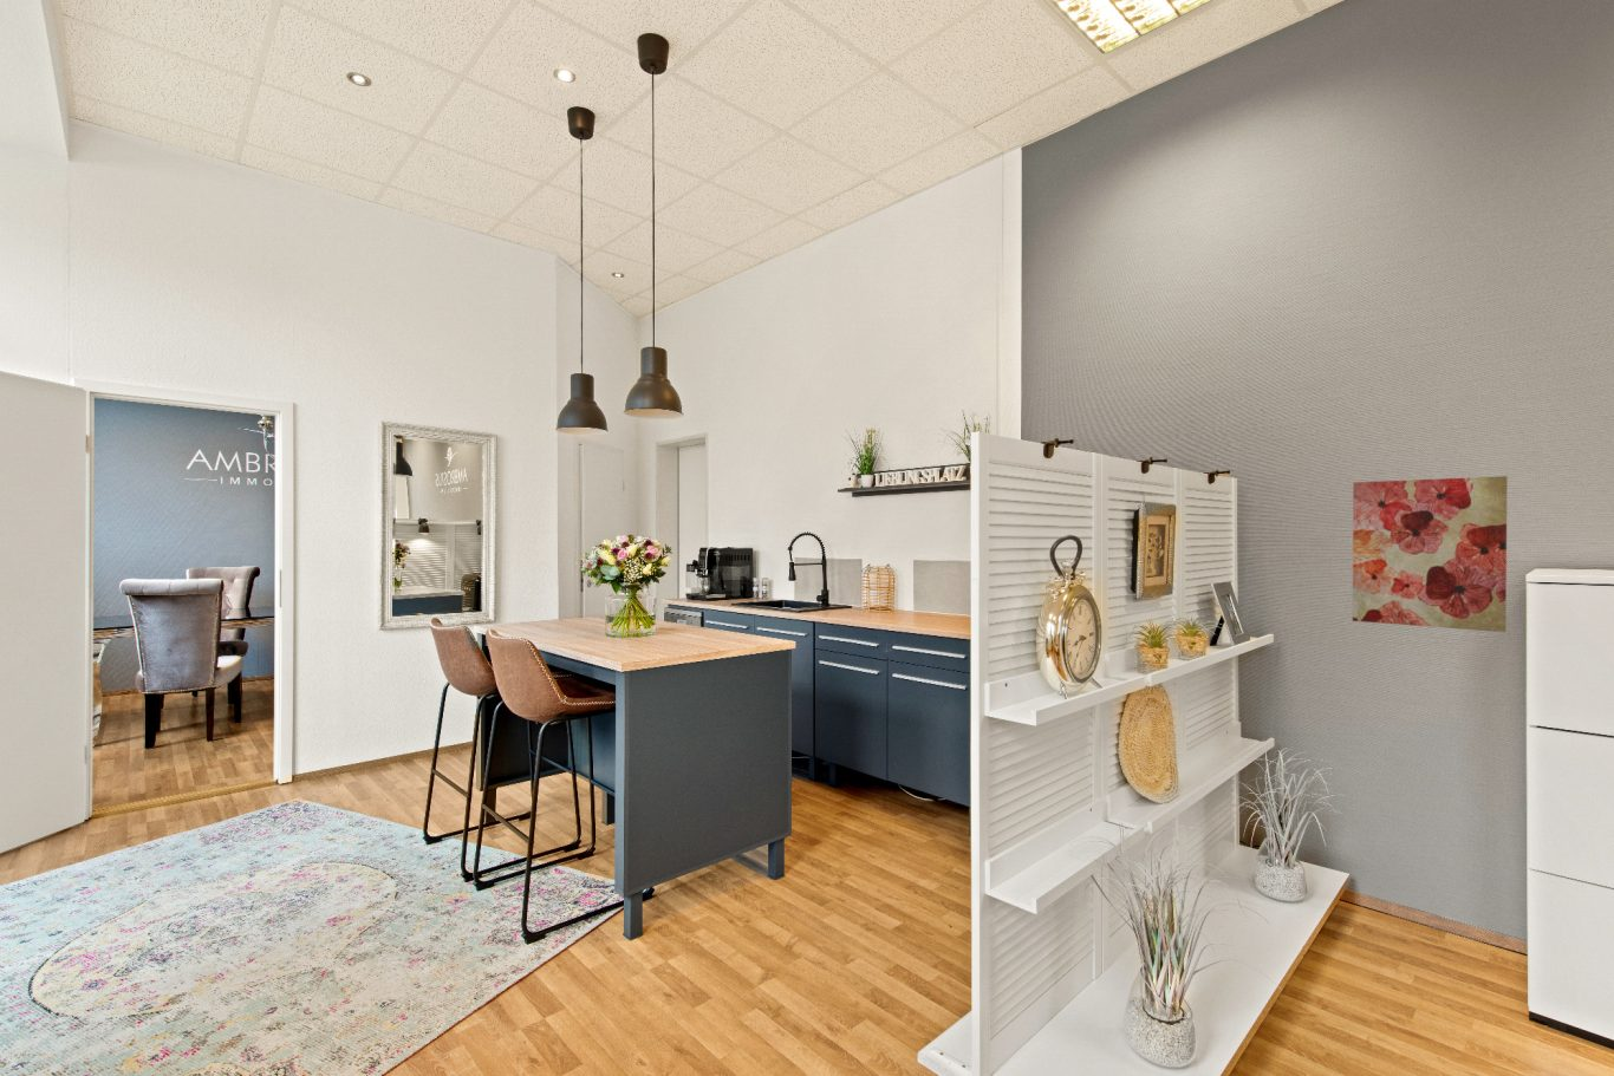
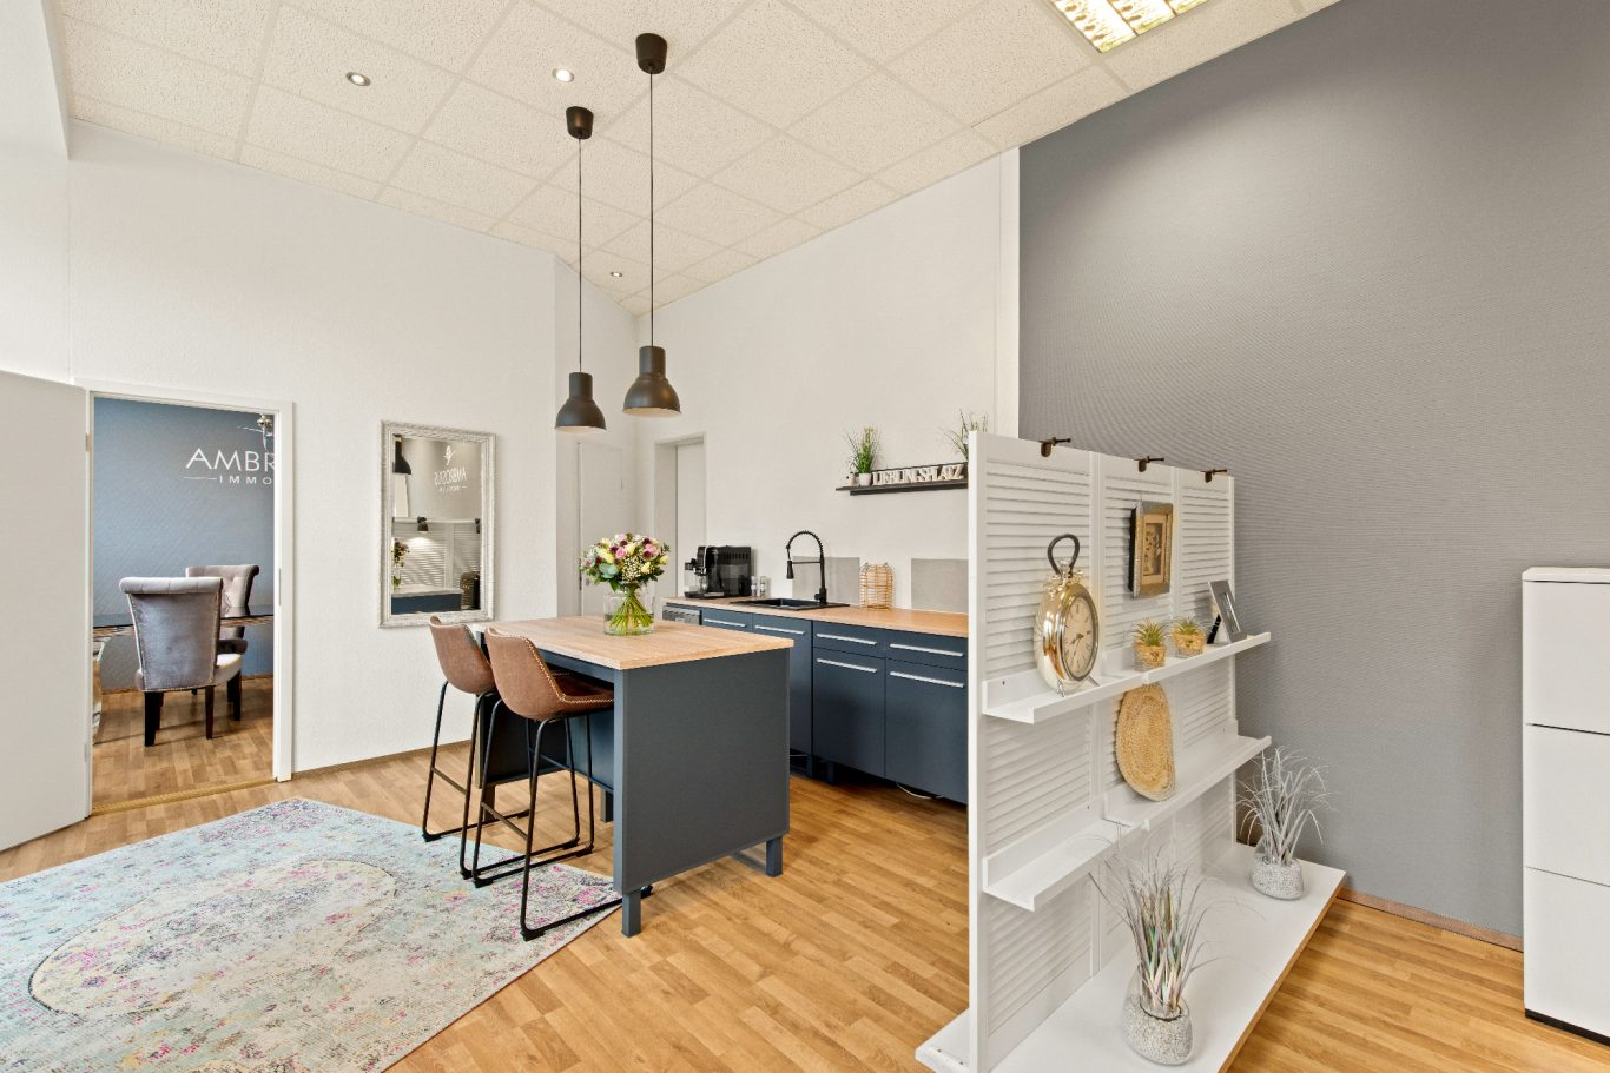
- wall art (1425, 552)
